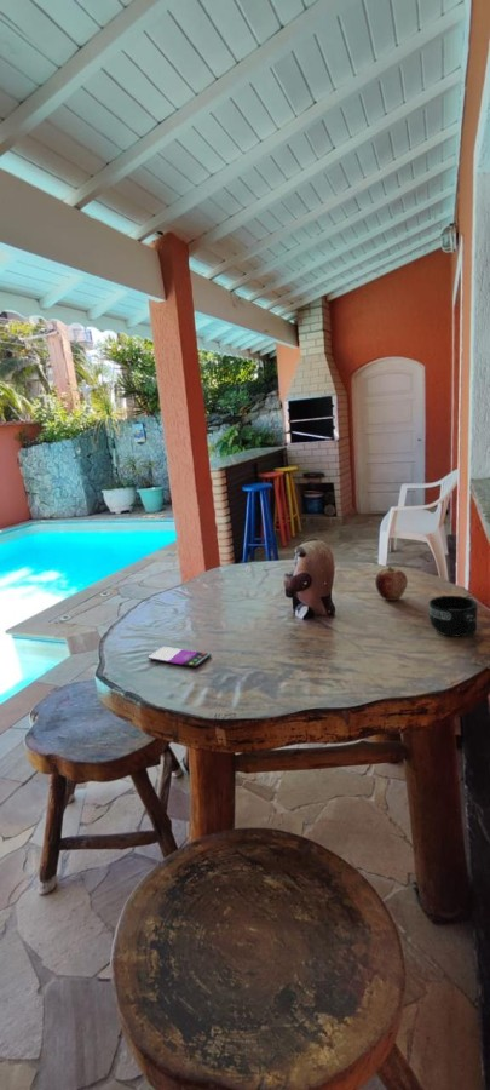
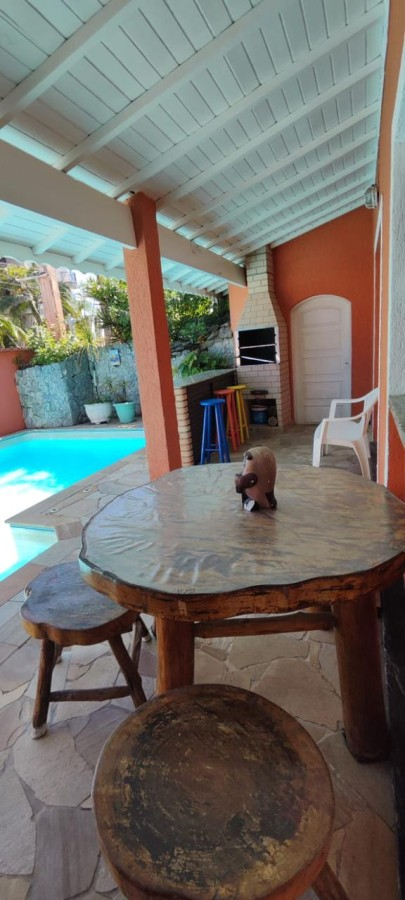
- mug (455, 619)
- apple (391, 583)
- smartphone (179, 656)
